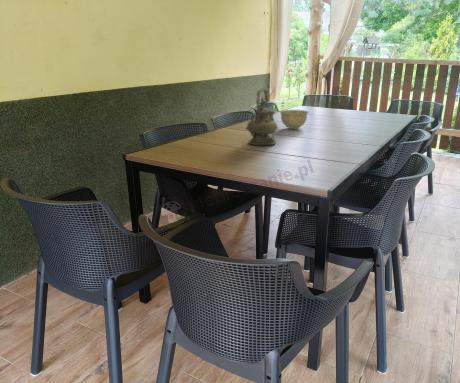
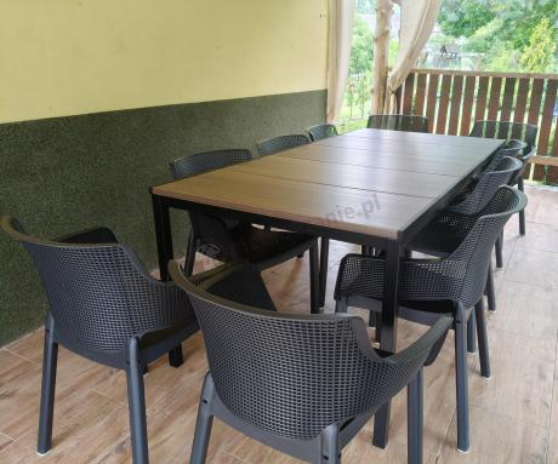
- bowl (293, 120)
- teapot (265, 115)
